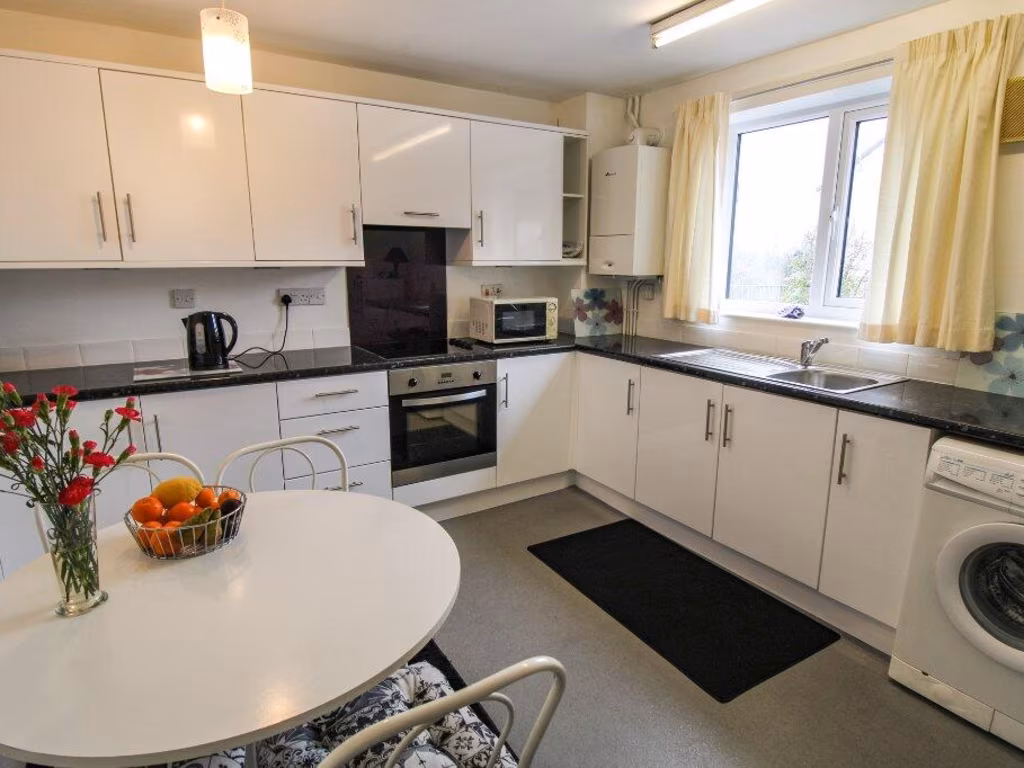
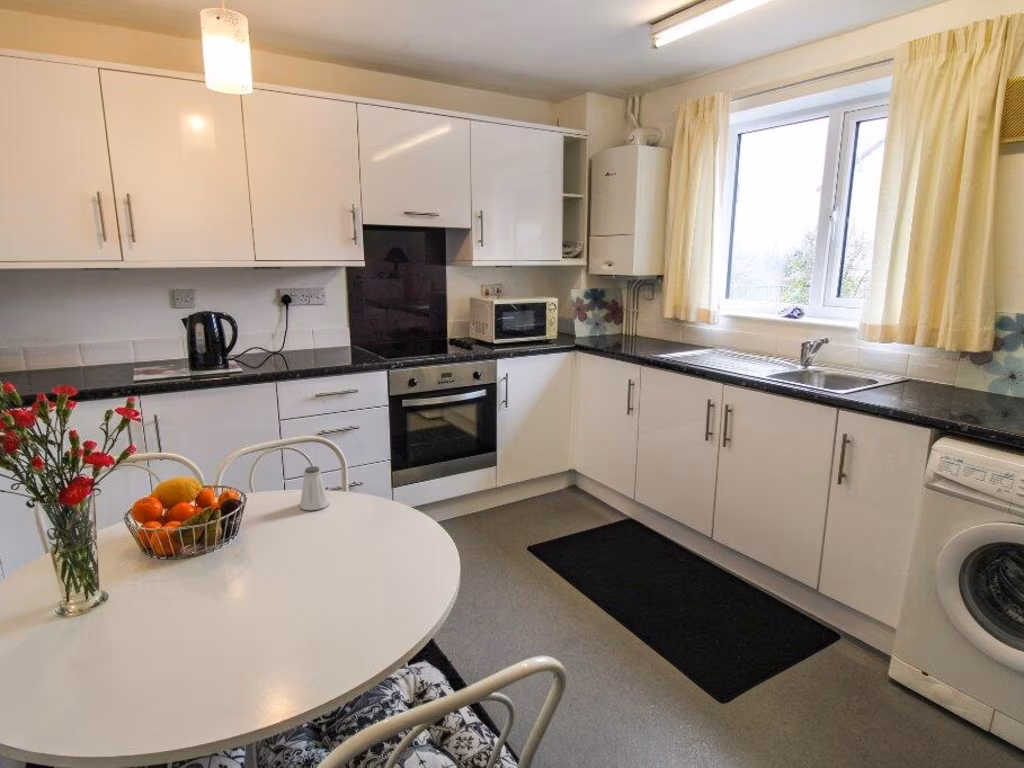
+ saltshaker (313, 486)
